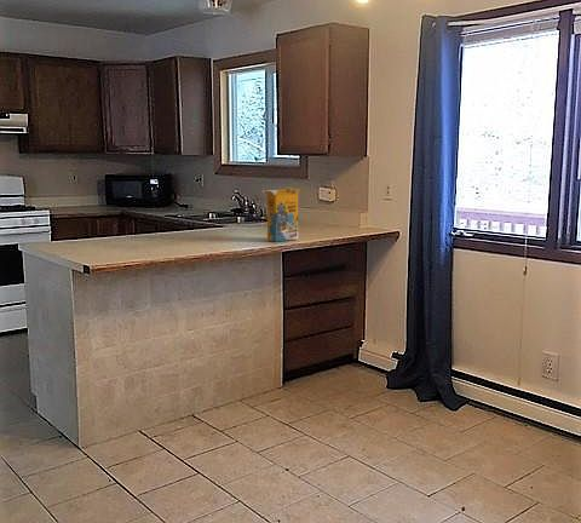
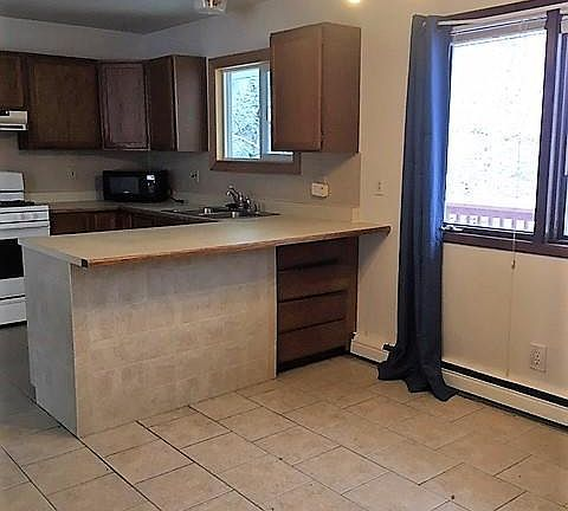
- cereal box (281, 213)
